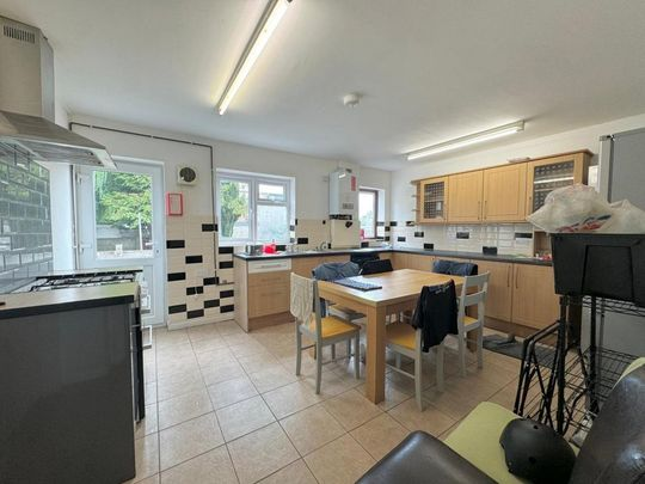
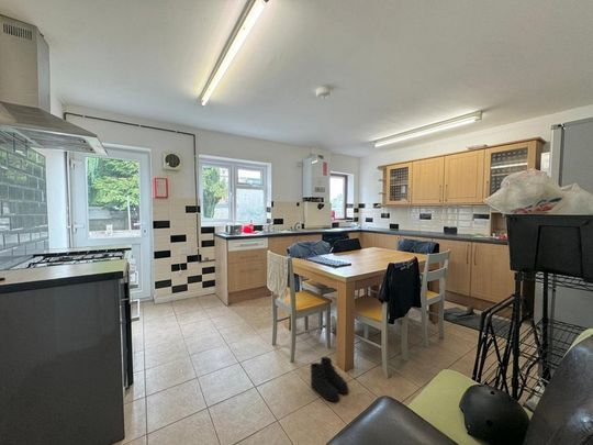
+ boots (328, 375)
